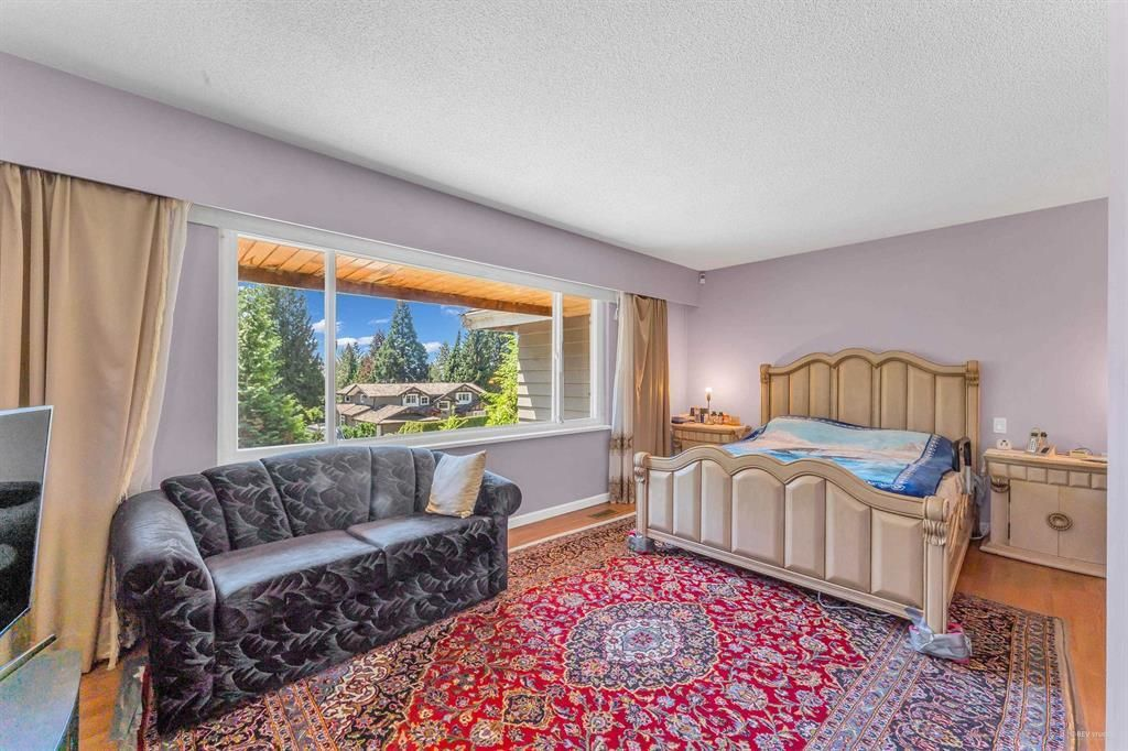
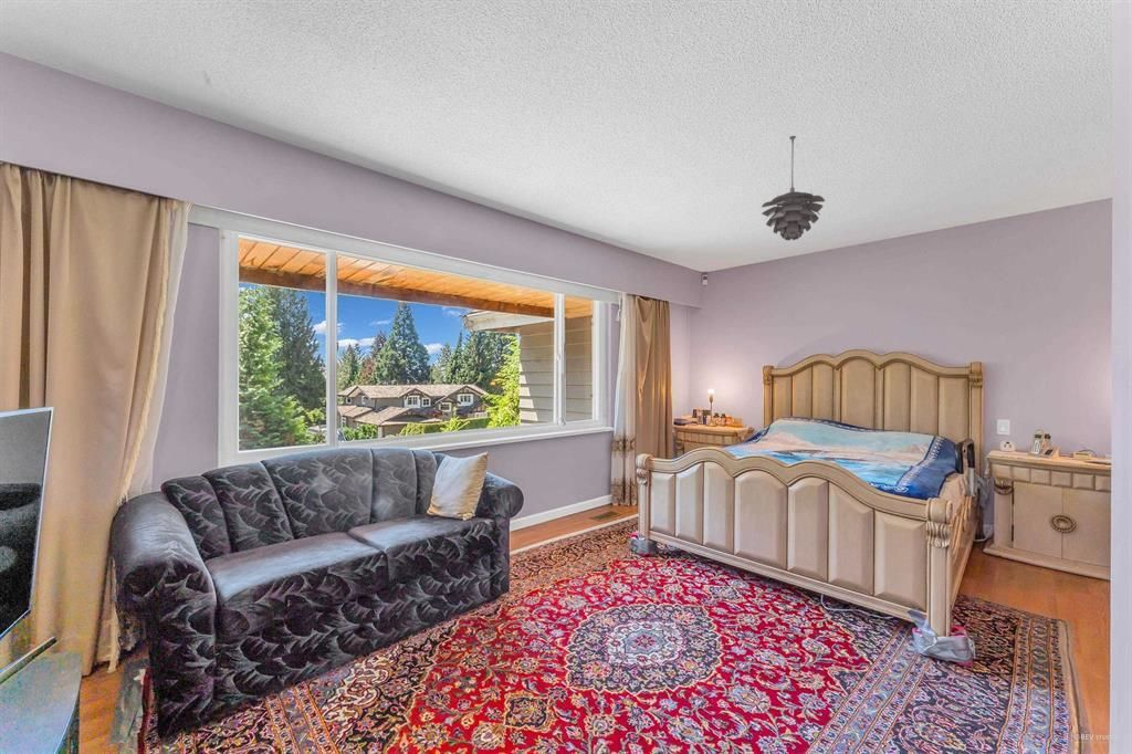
+ pendant light (793, 187)
